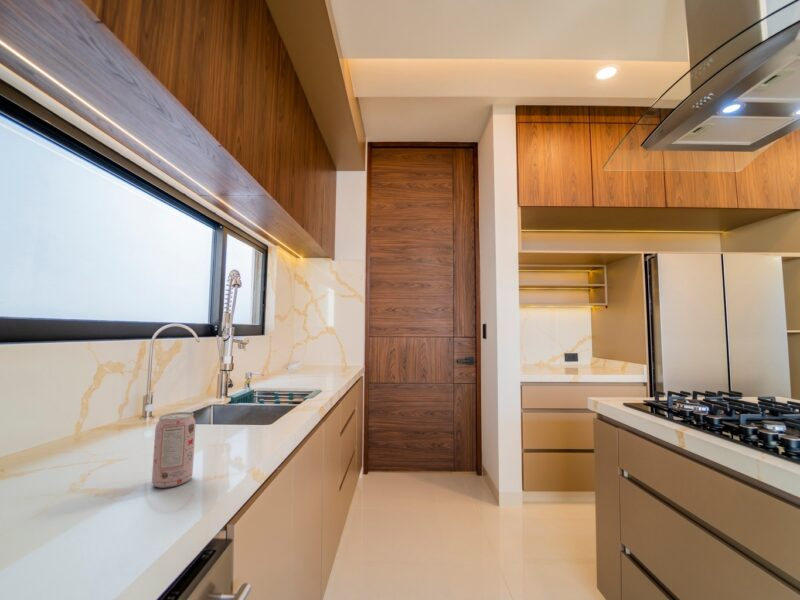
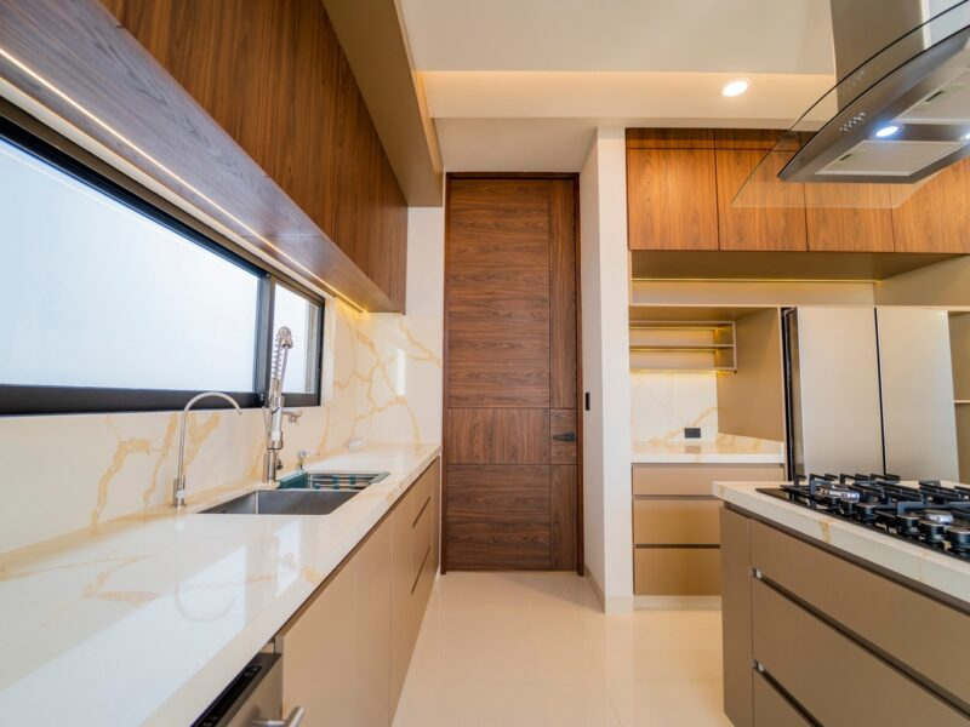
- beverage can (174, 447)
